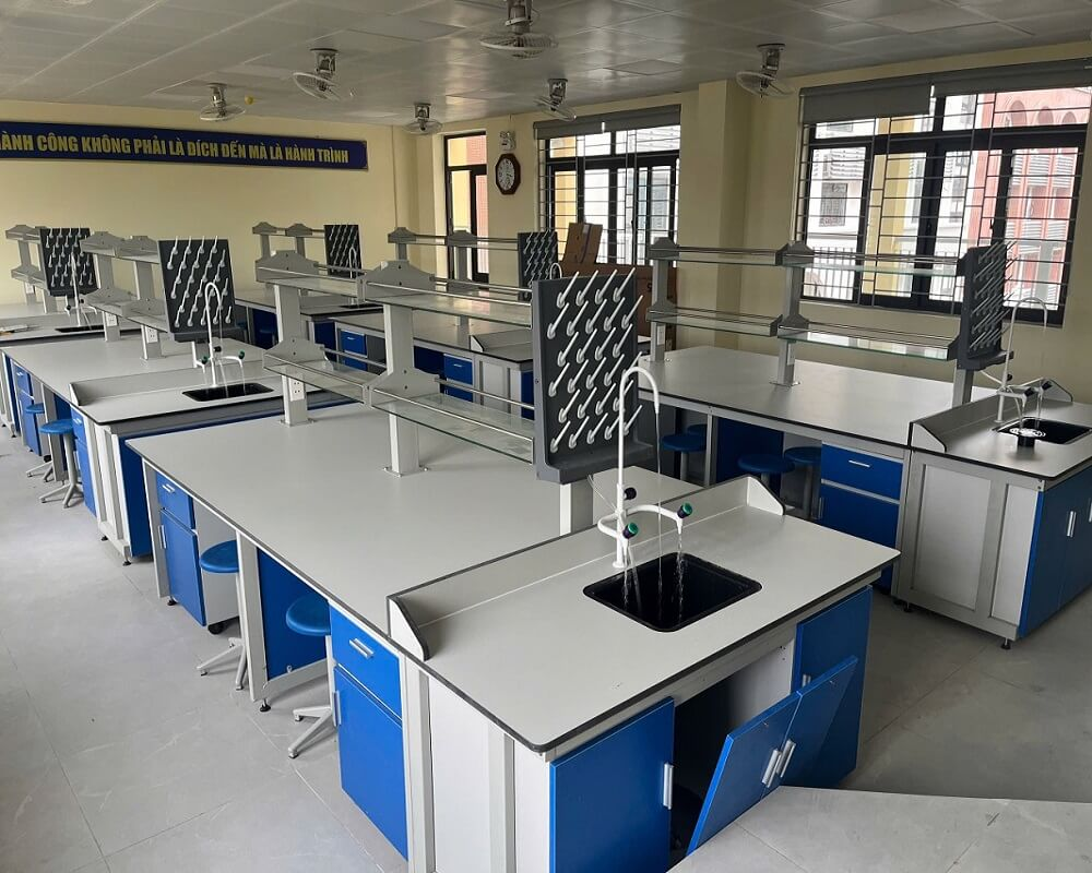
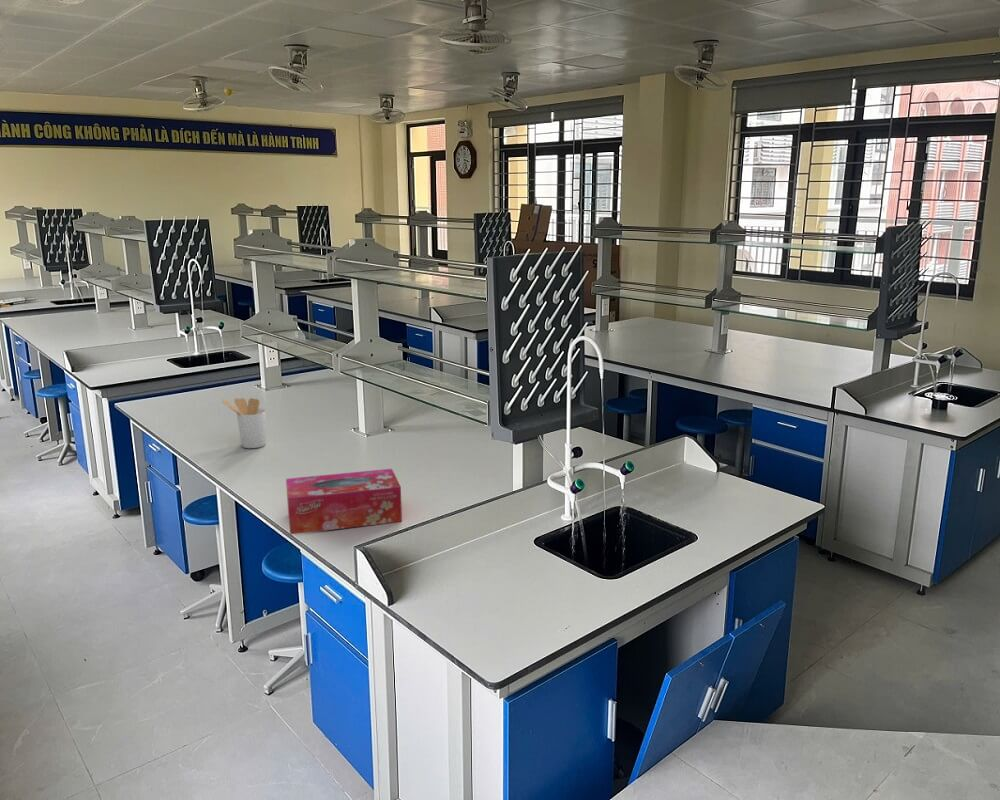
+ tissue box (343, 499)
+ utensil holder (244, 421)
